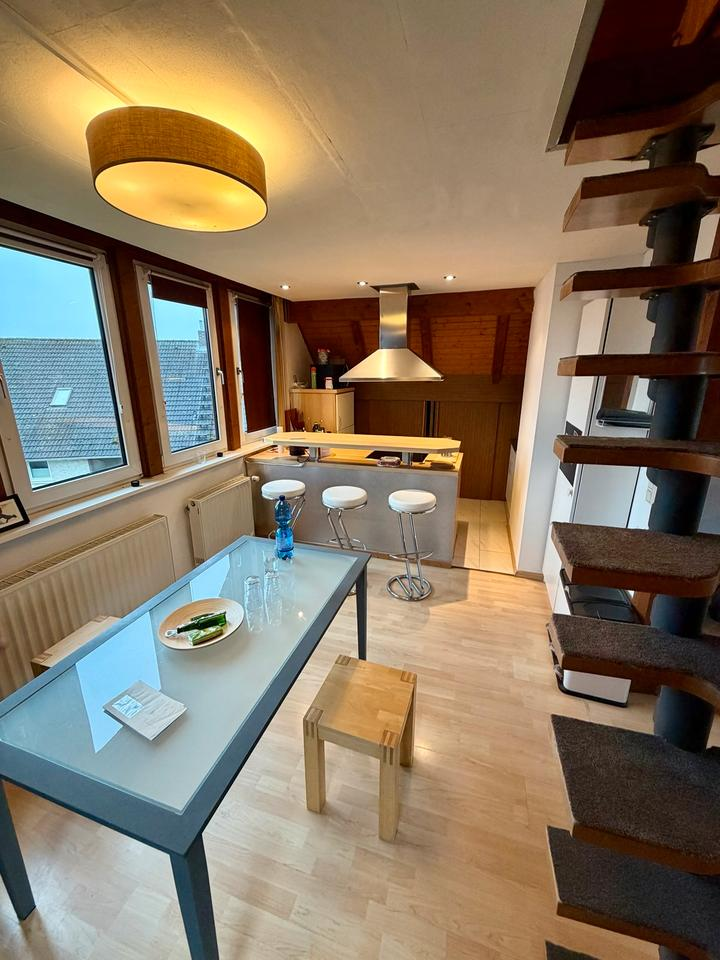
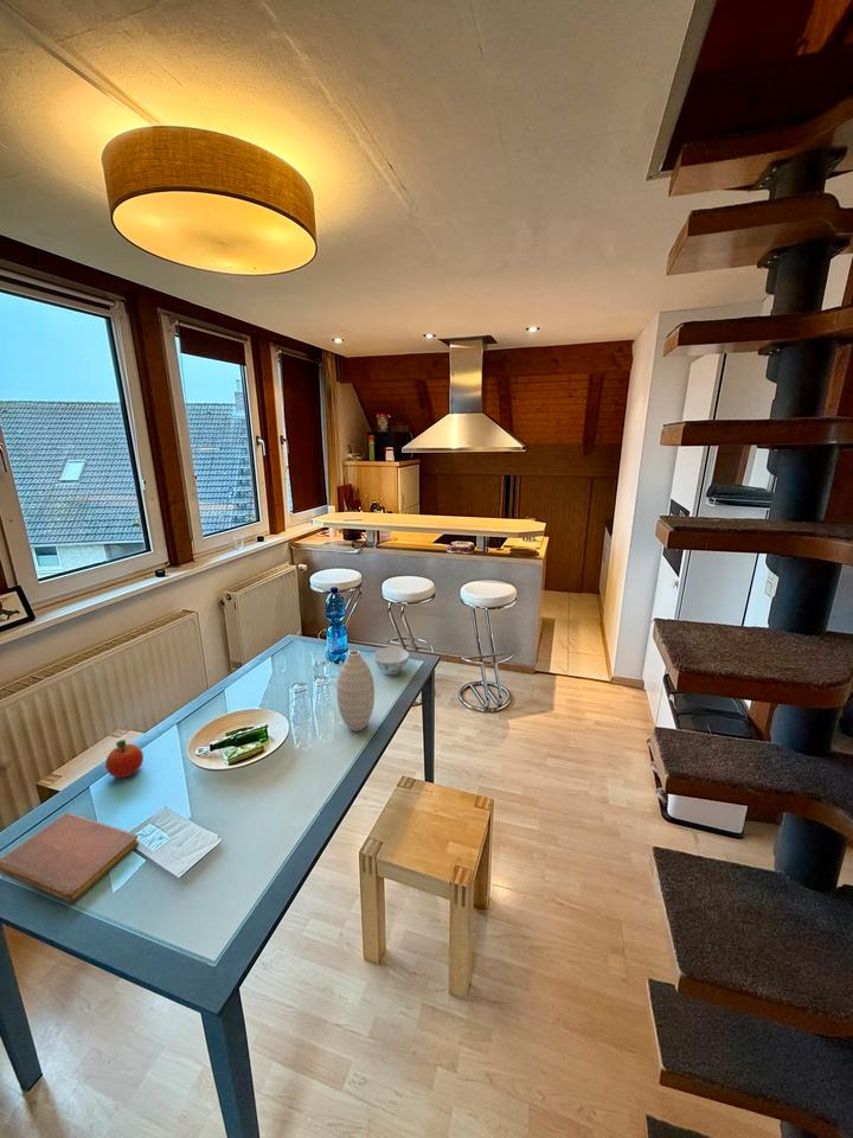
+ chinaware (391, 663)
+ fruit (124, 757)
+ vase (355, 690)
+ notebook (69, 853)
